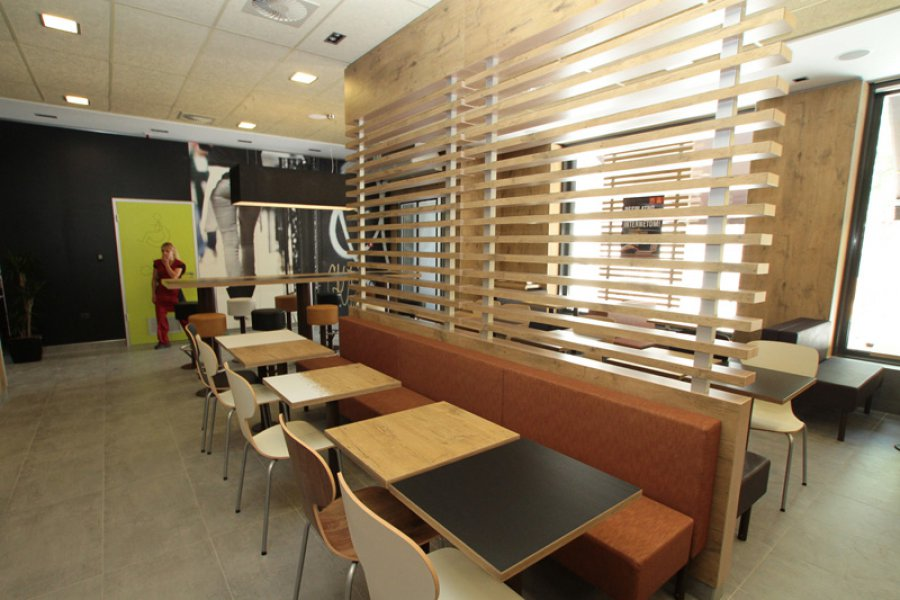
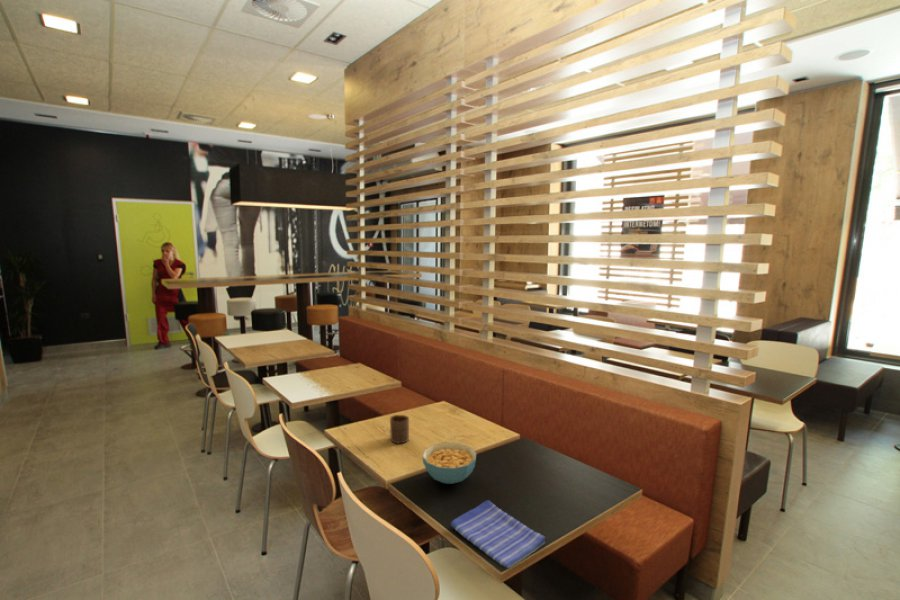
+ cereal bowl (449, 467)
+ cup (399, 428)
+ dish towel (496, 530)
